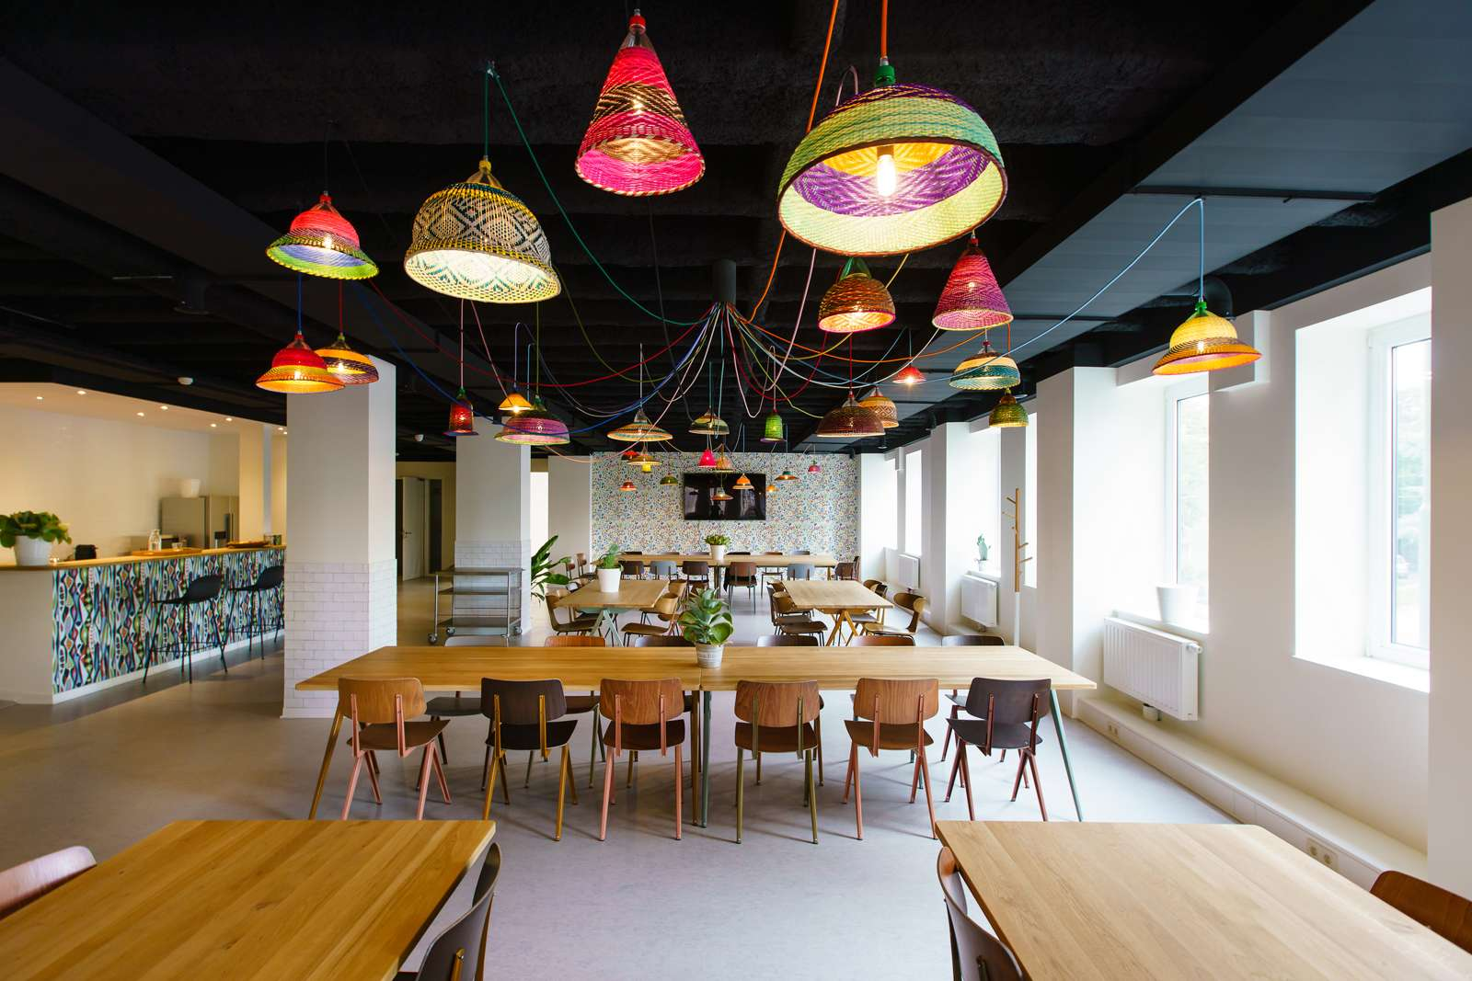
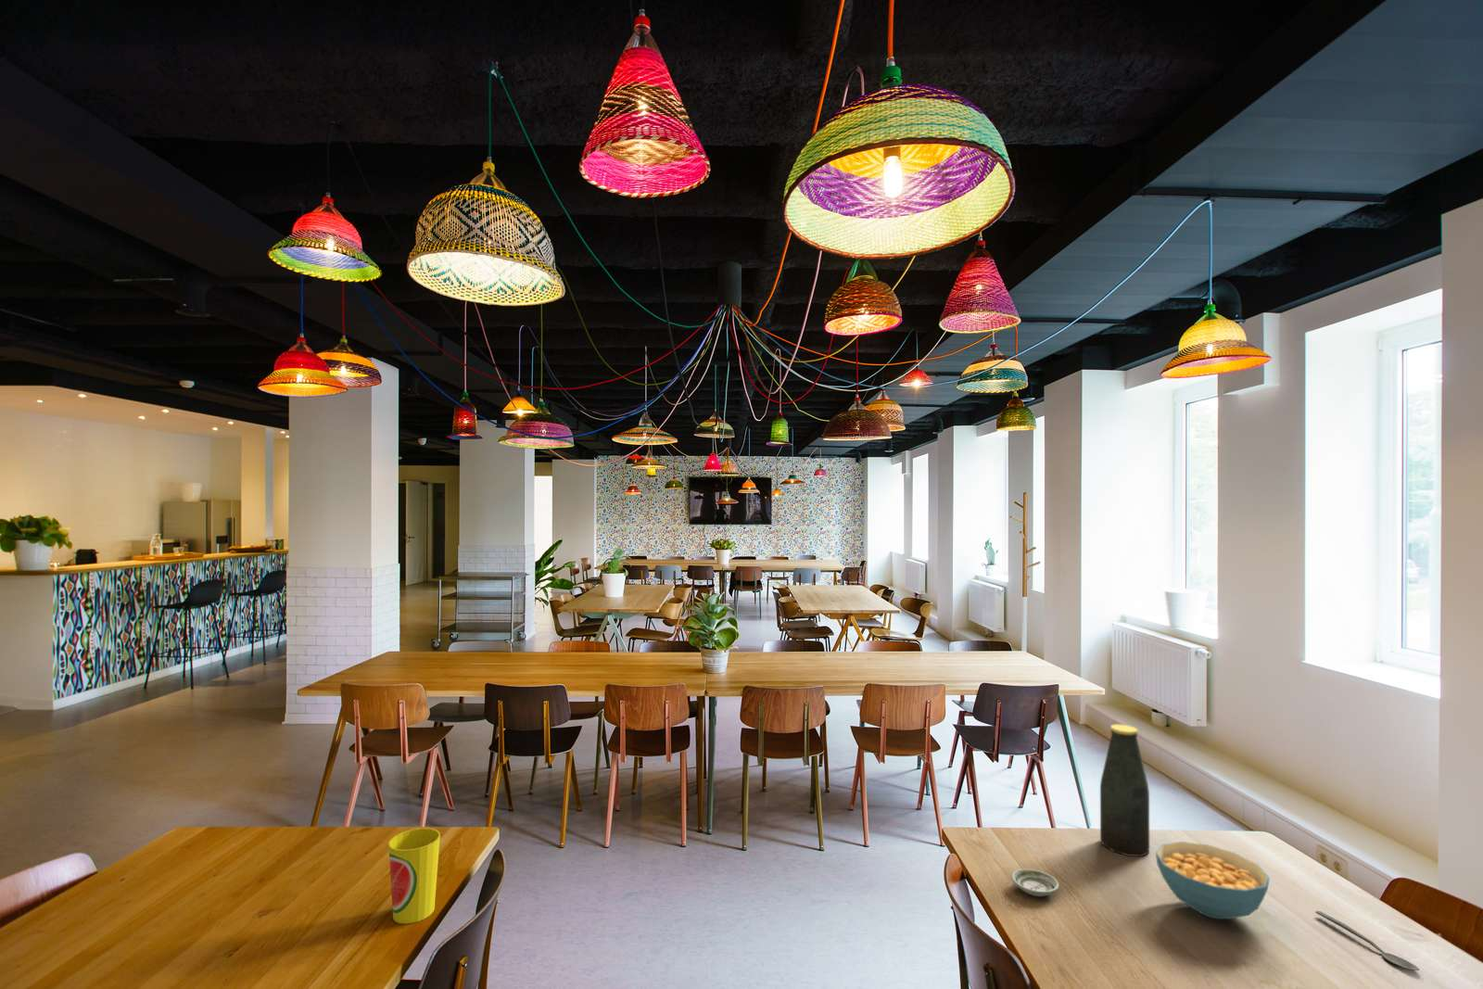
+ bottle (1124, 787)
+ cereal bowl (1210, 887)
+ cup (414, 875)
+ saucer (1034, 884)
+ spoon (1364, 939)
